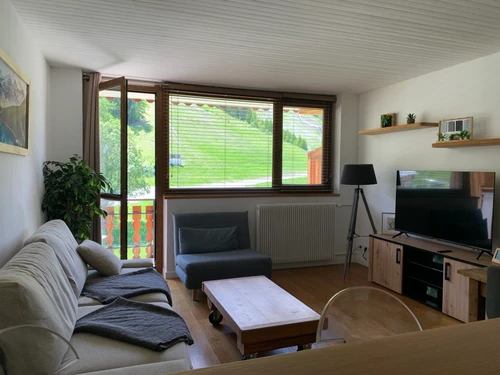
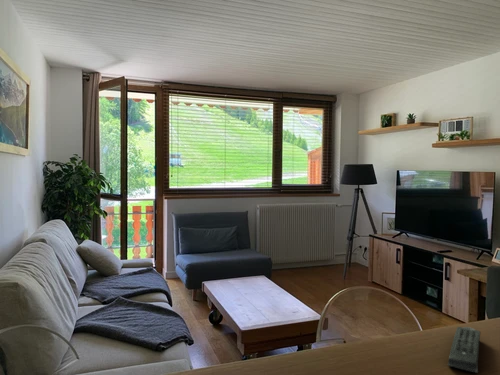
+ remote control (465, 344)
